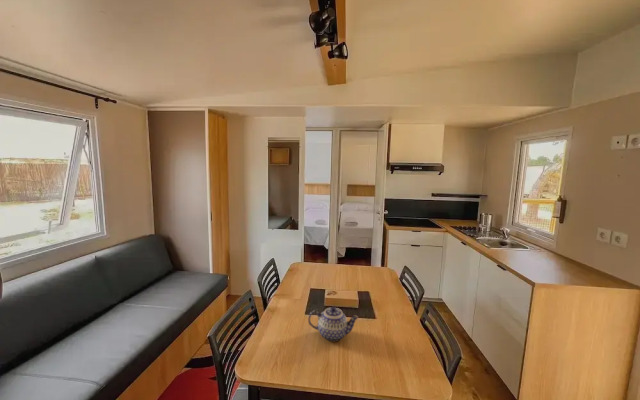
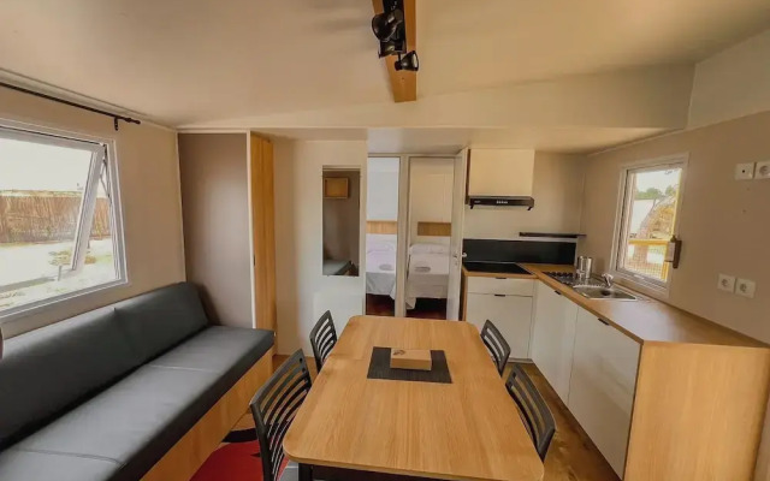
- teapot (332, 321)
